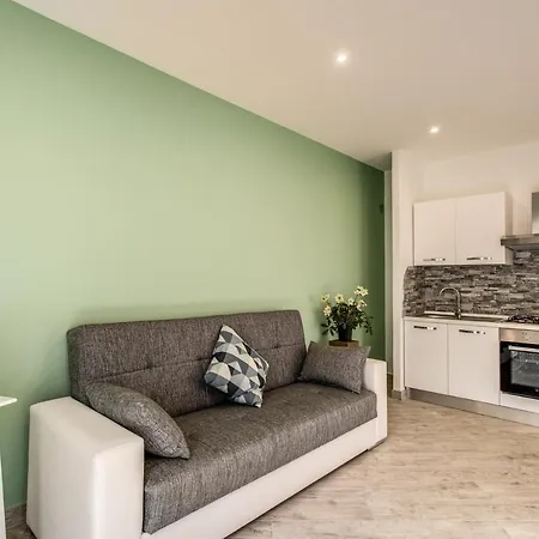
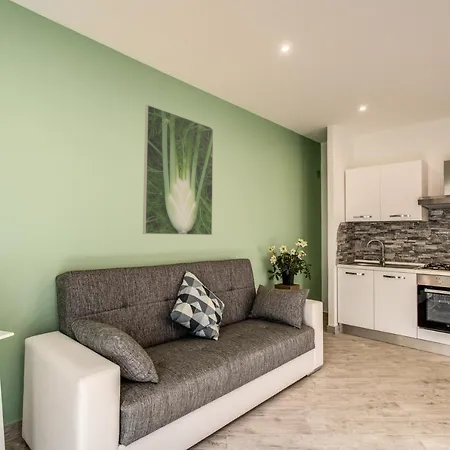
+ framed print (181, 175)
